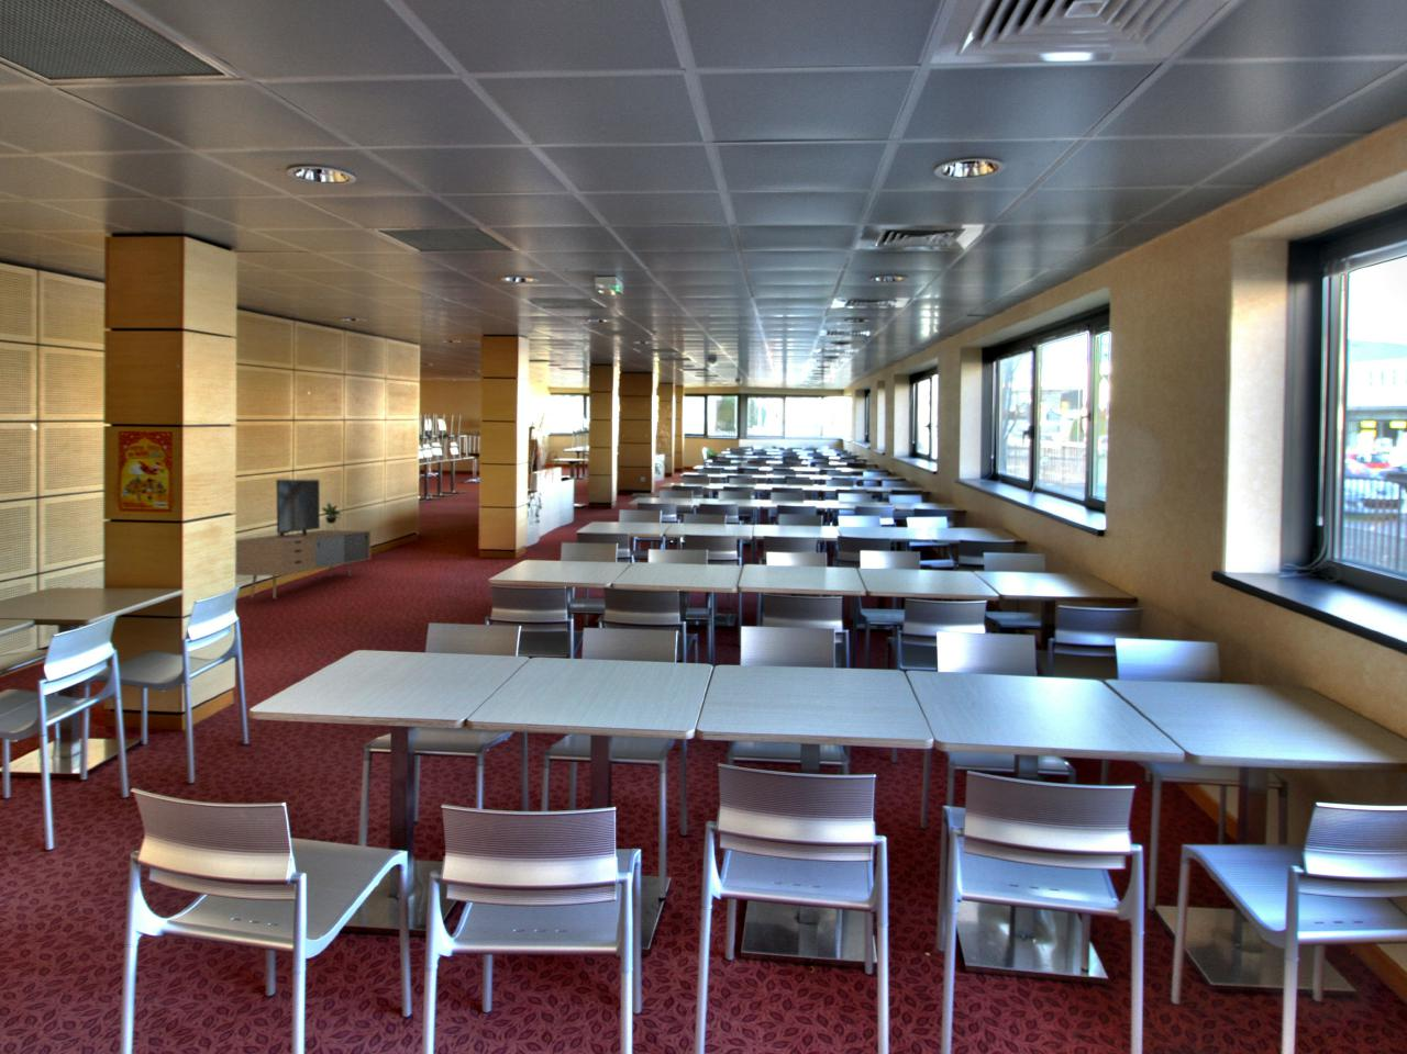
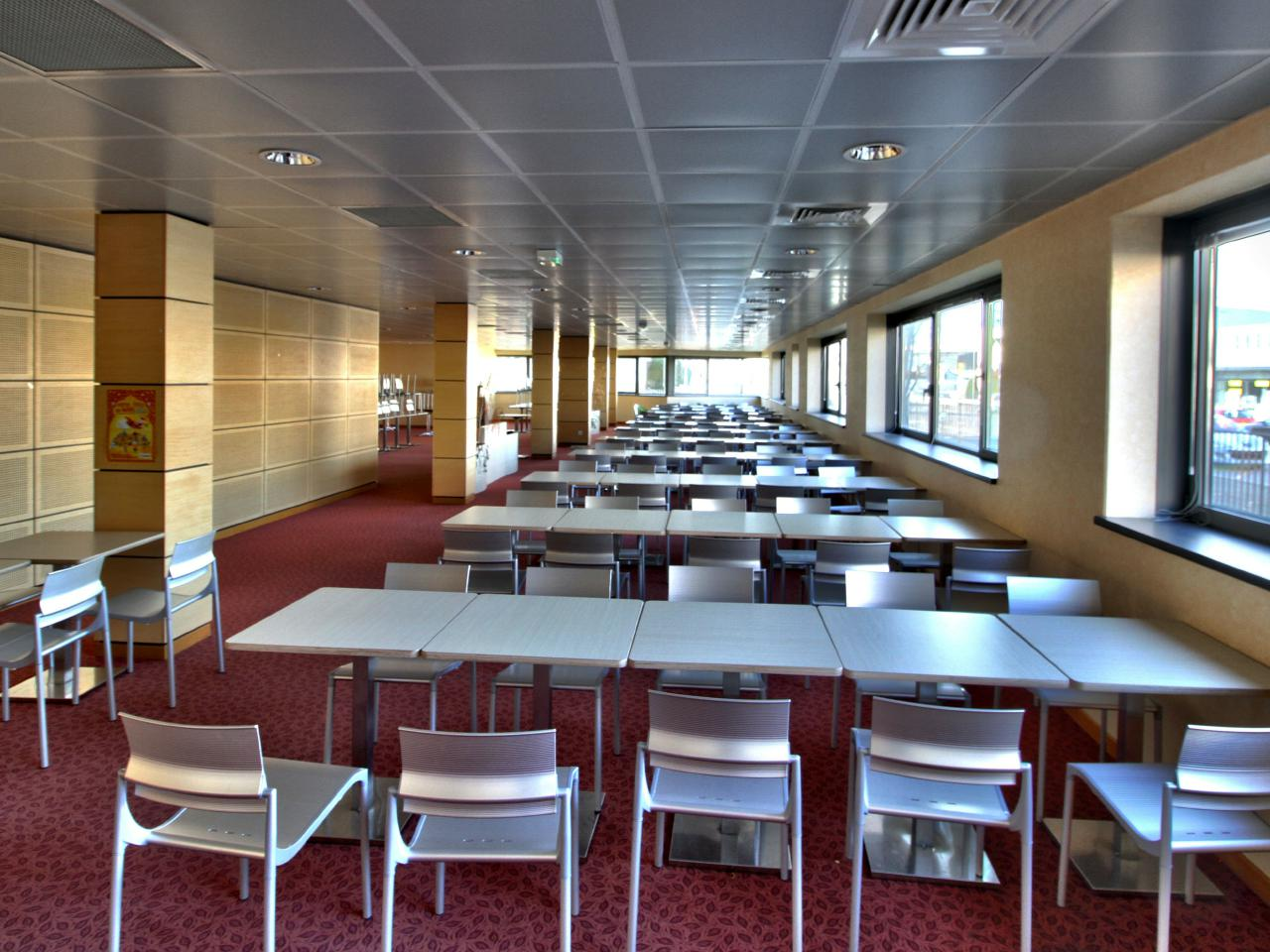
- media console (302, 534)
